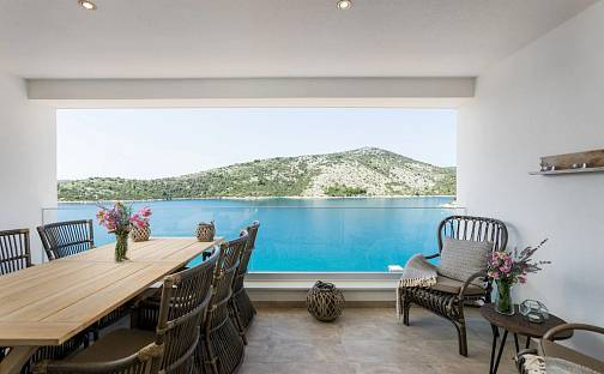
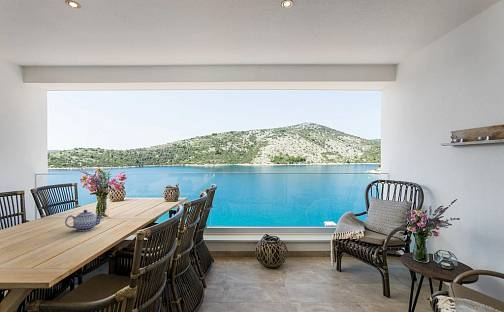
+ teapot (85, 219)
